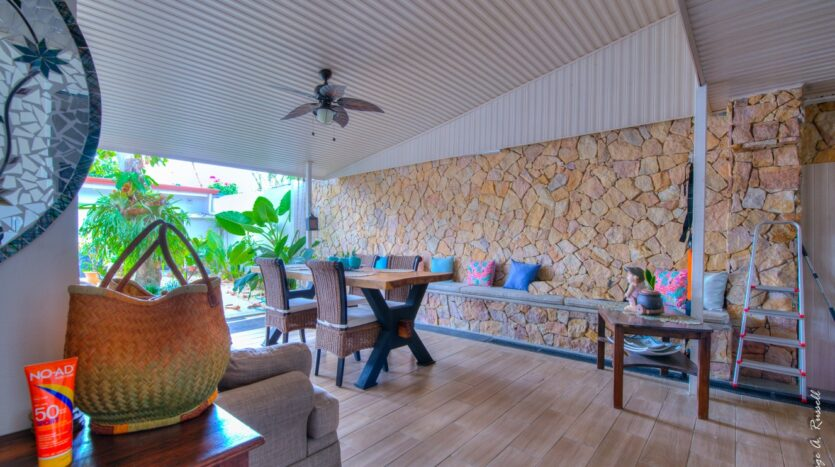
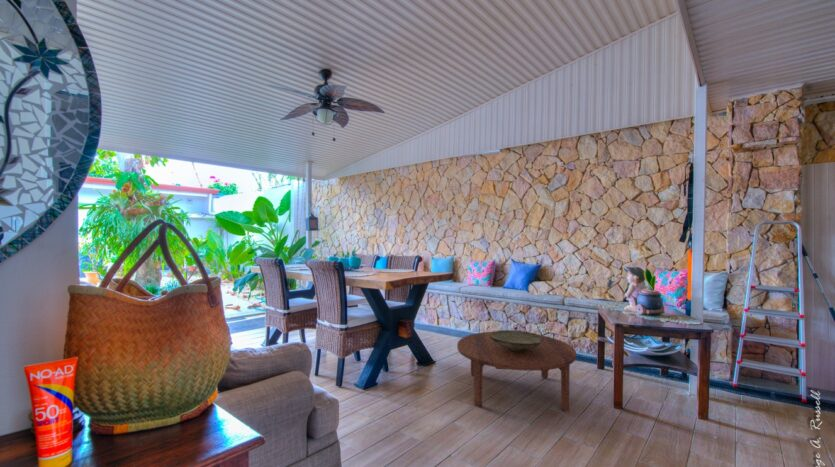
+ coffee table (514, 368)
+ decorative bowl (516, 342)
